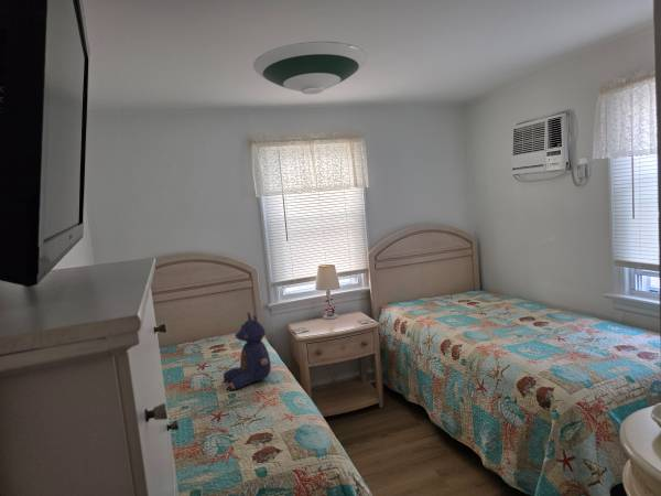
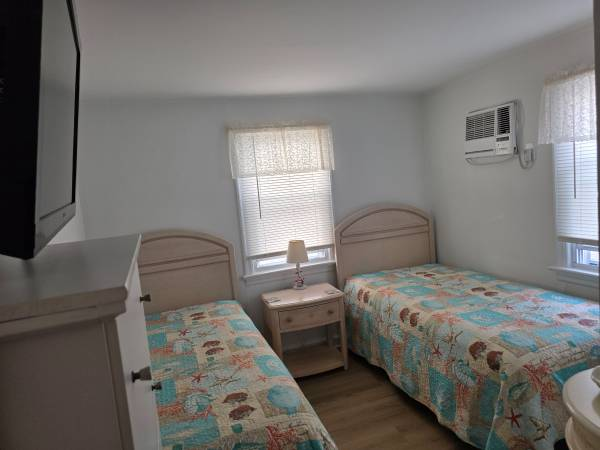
- teddy bear (245, 348)
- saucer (311, 77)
